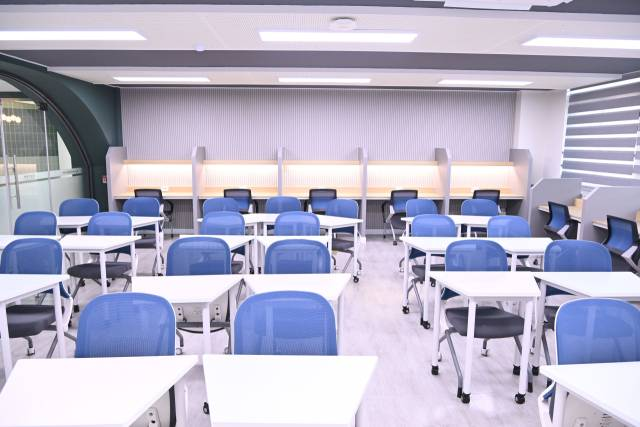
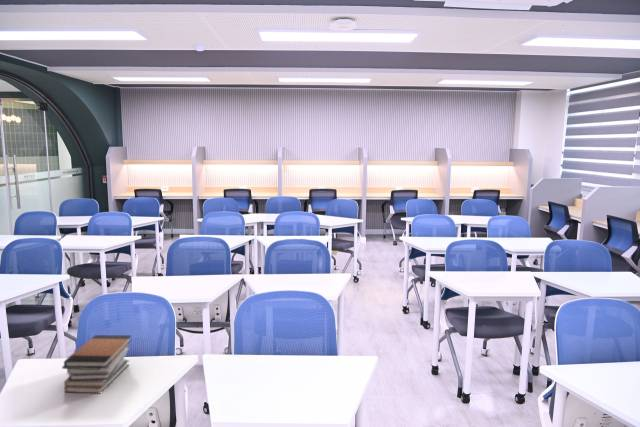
+ book stack (99, 362)
